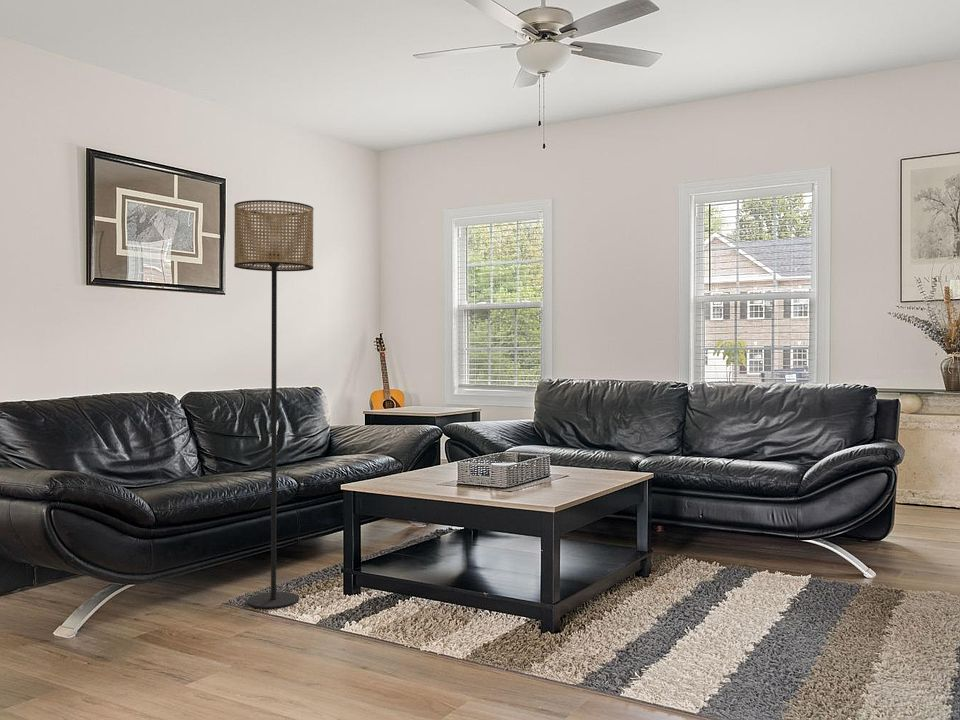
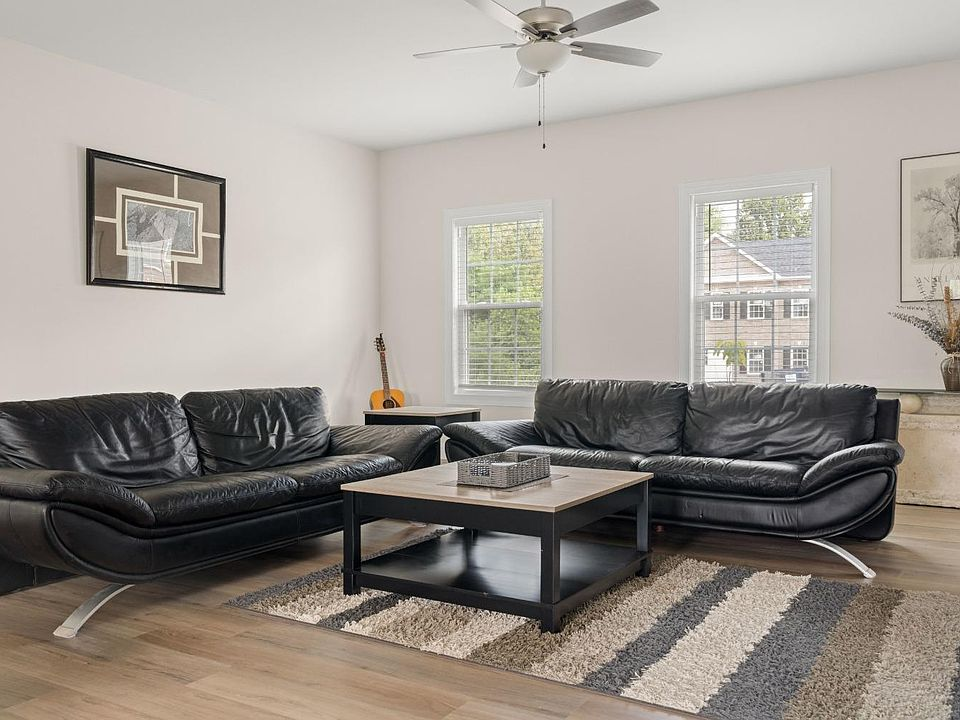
- floor lamp (273, 404)
